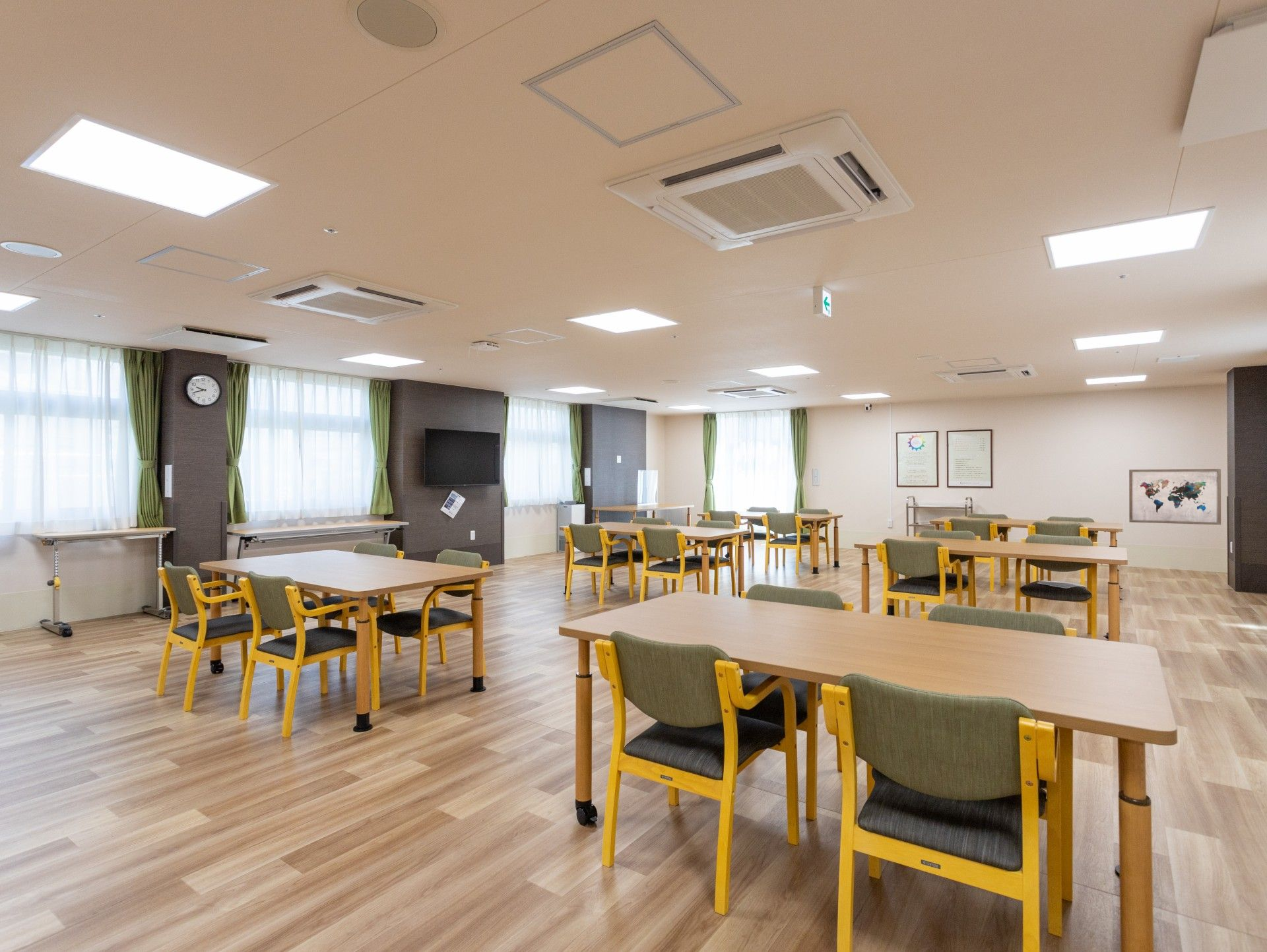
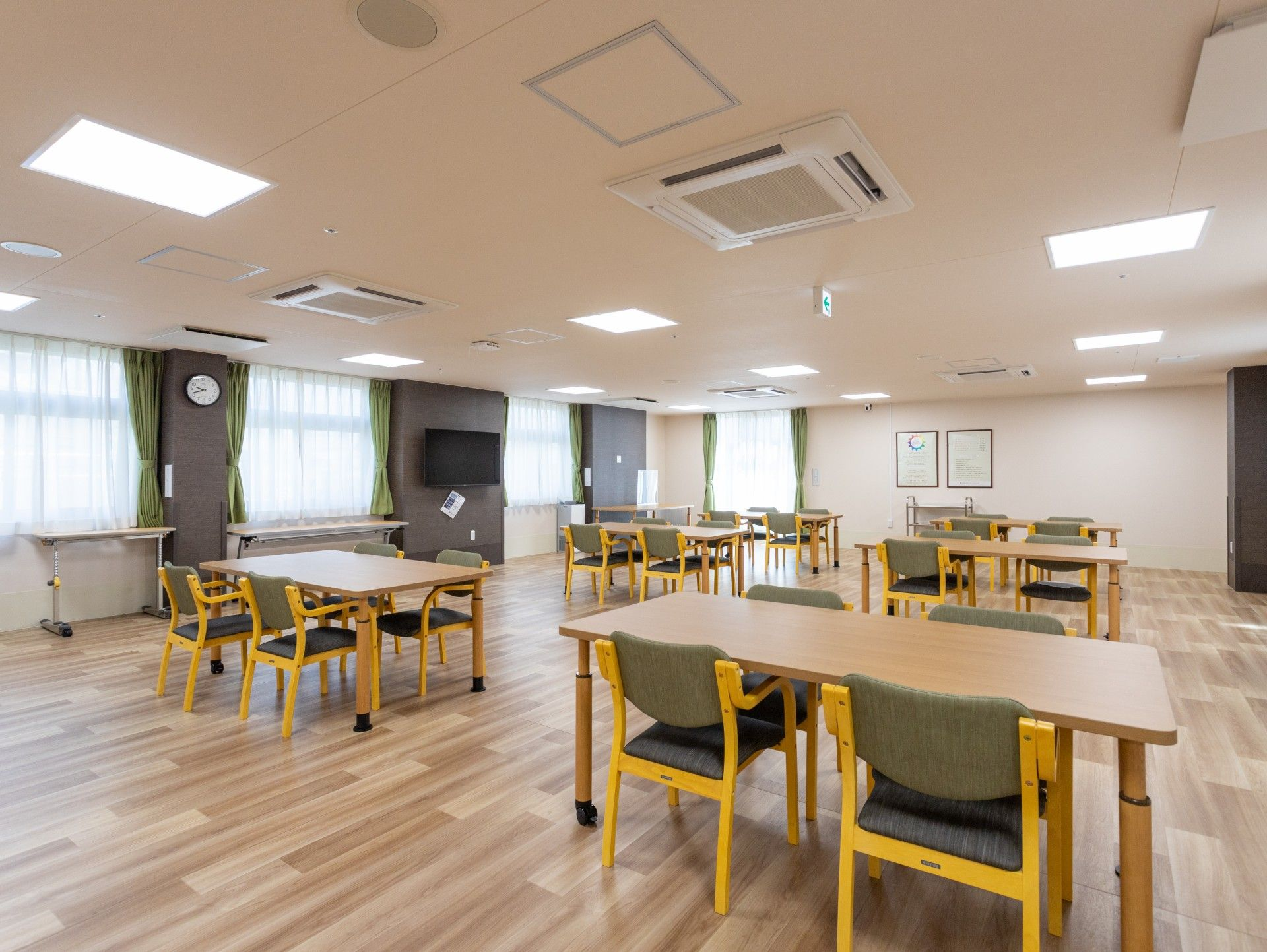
- wall art (1173, 496)
